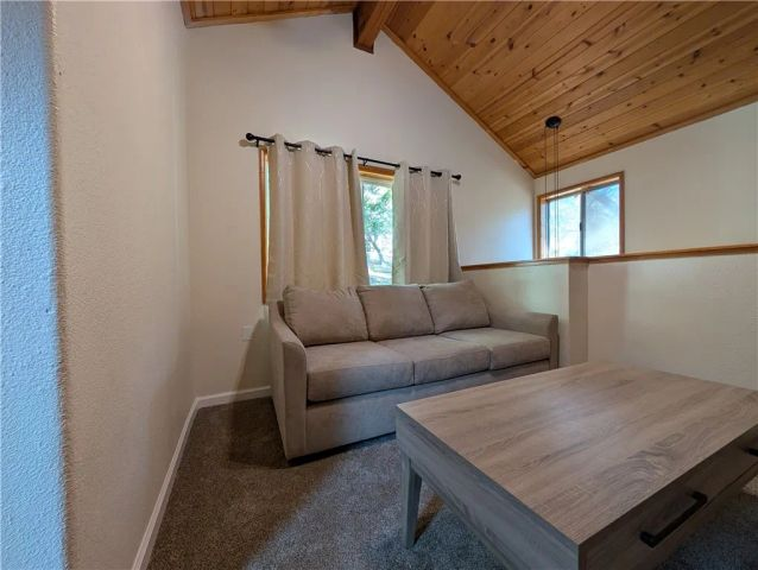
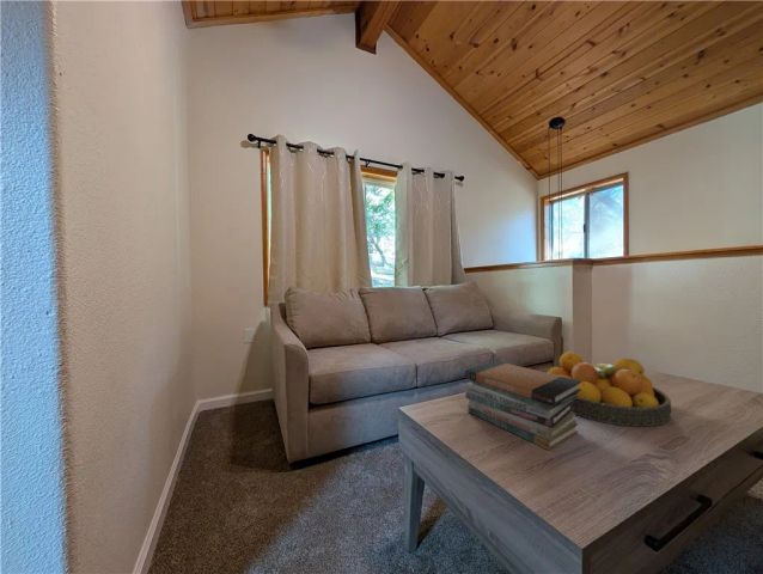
+ fruit bowl (600, 379)
+ book stack (518, 397)
